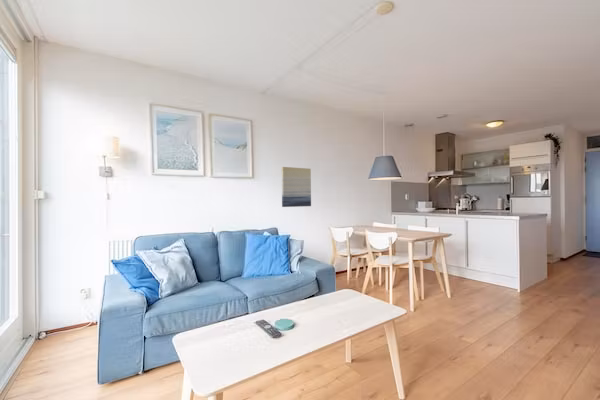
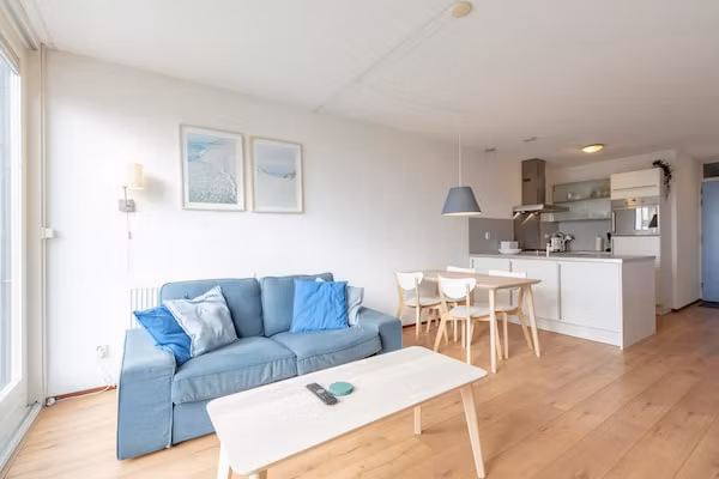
- wall art (296, 187)
